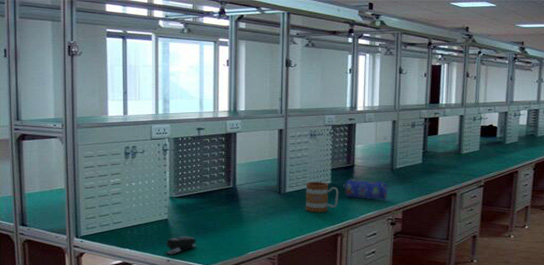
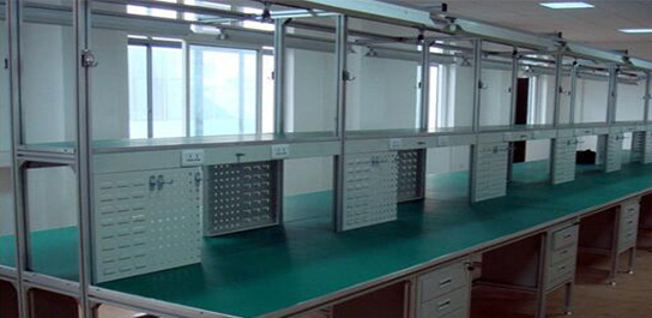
- mug (321, 197)
- stapler (181, 242)
- pencil case (365, 188)
